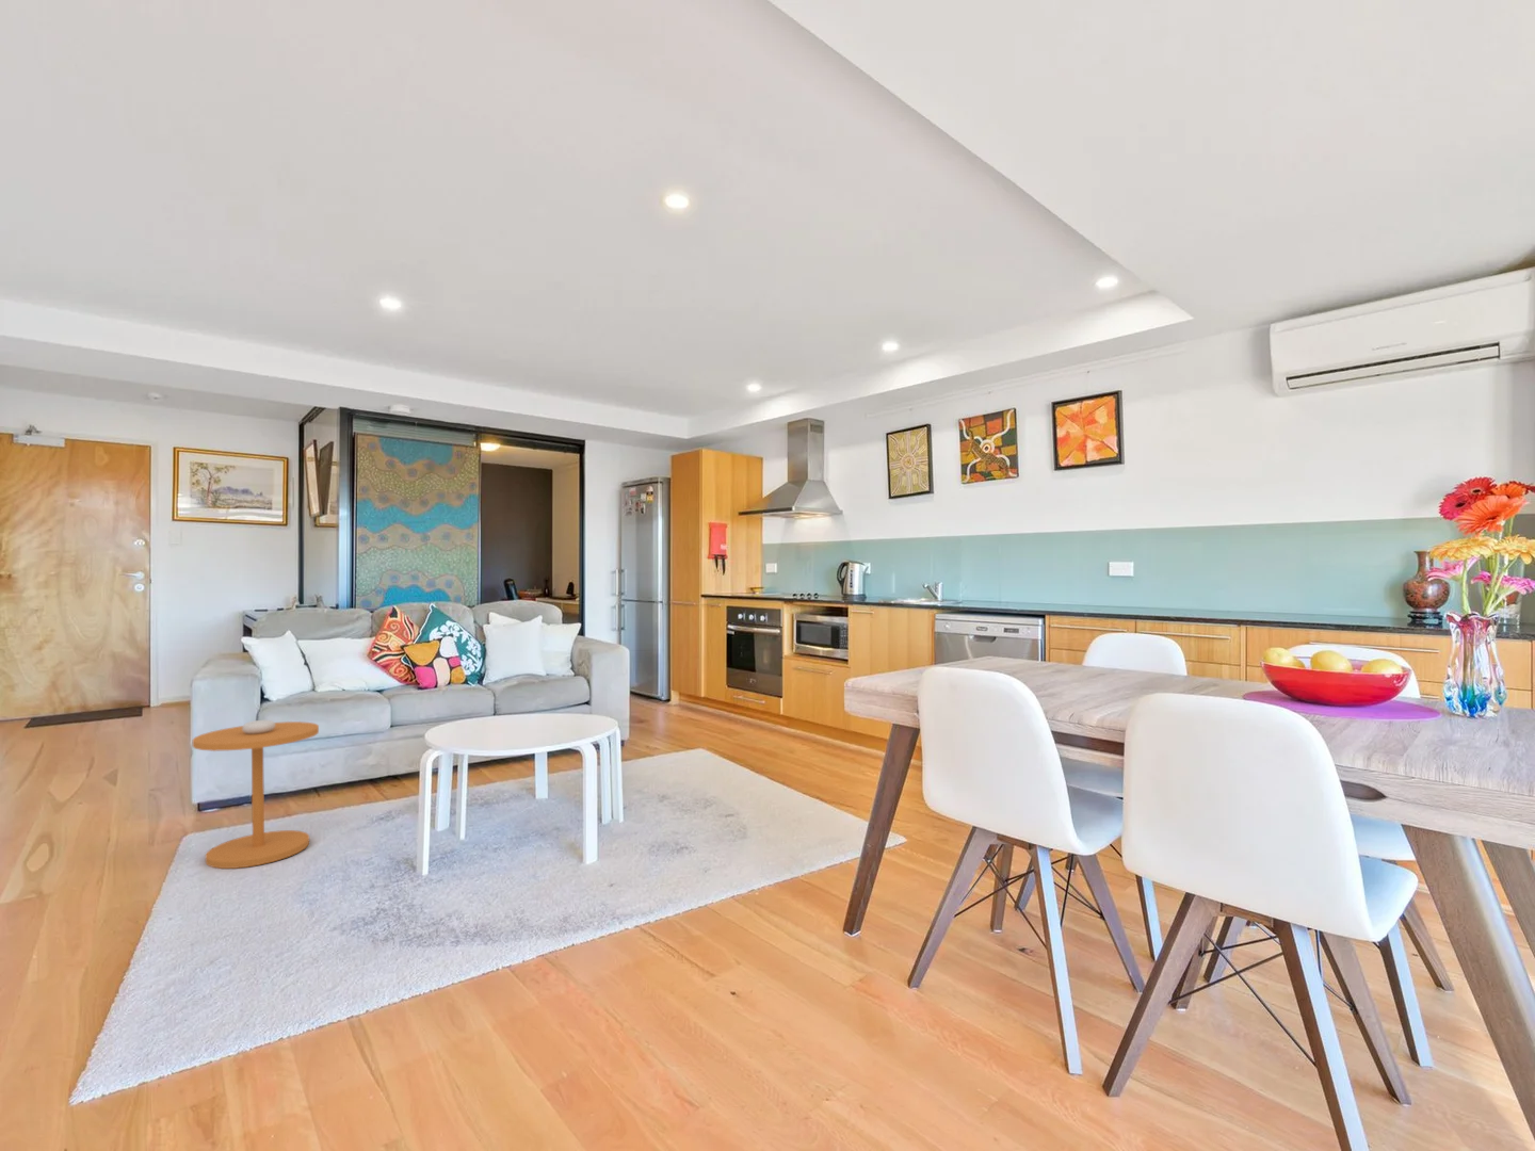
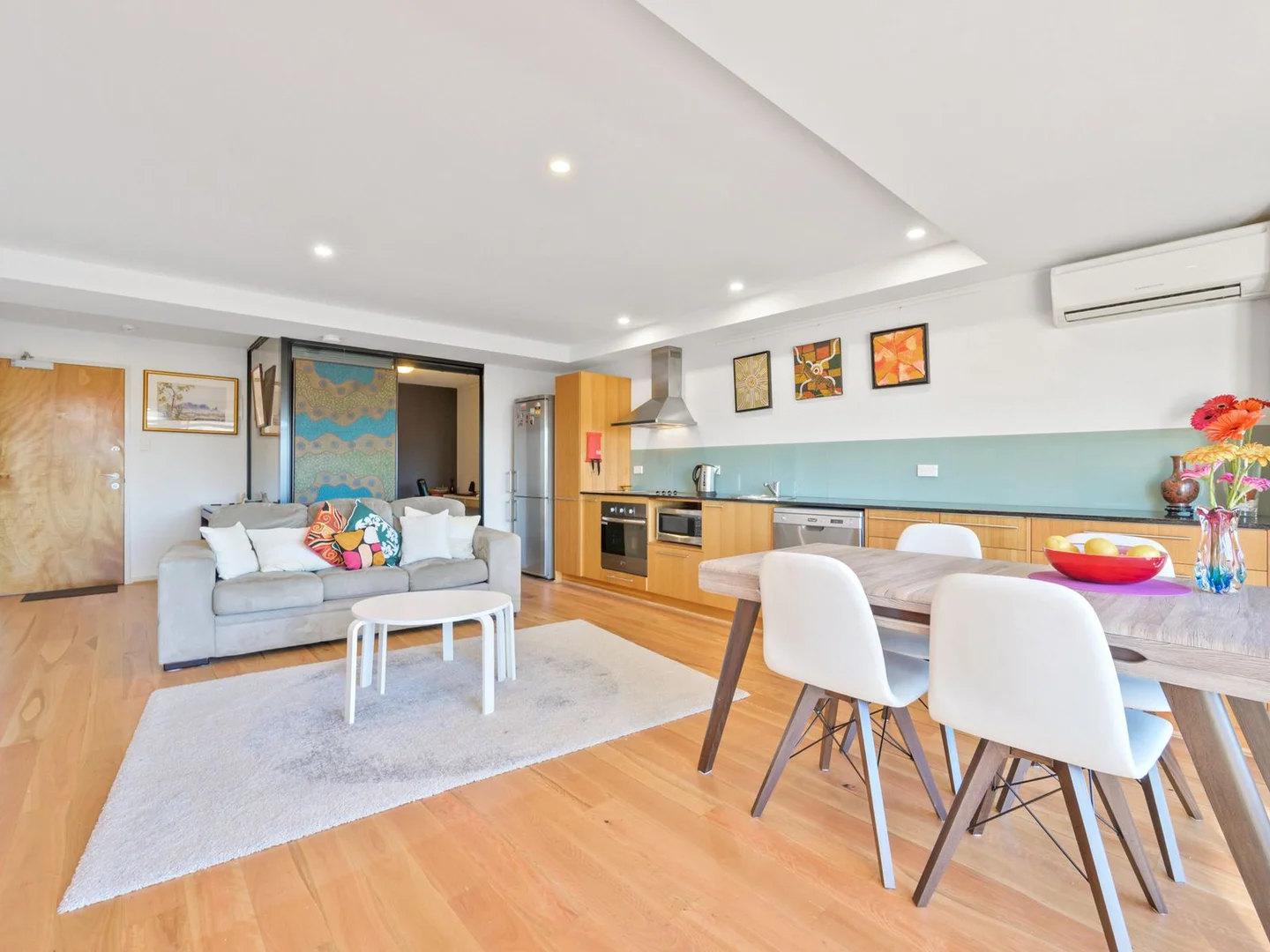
- side table (257, 786)
